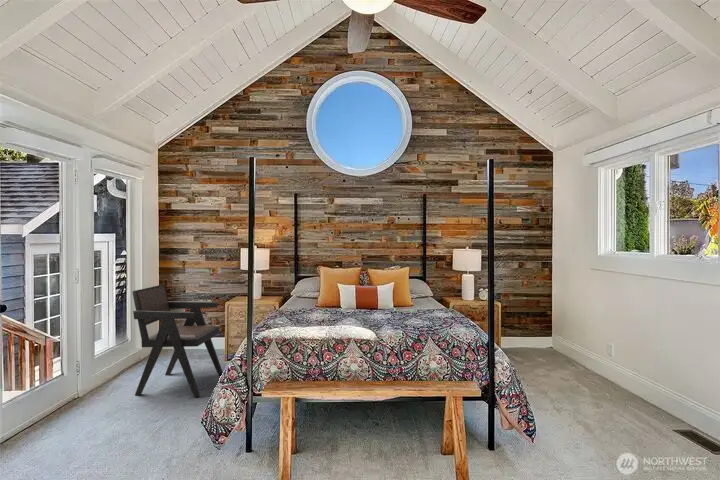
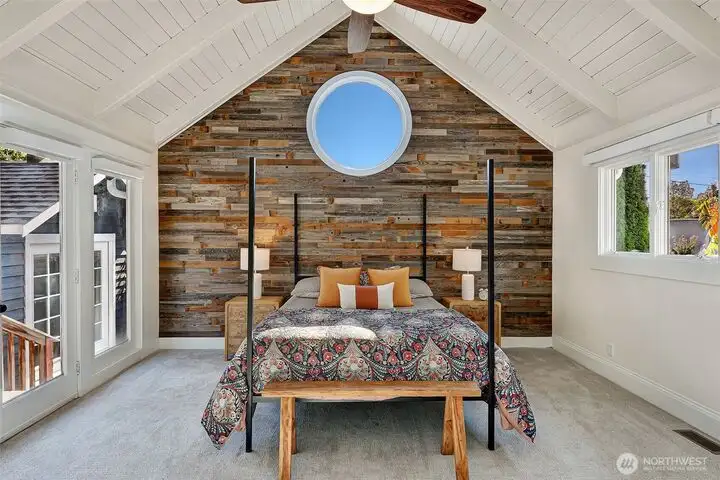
- armchair (179, 335)
